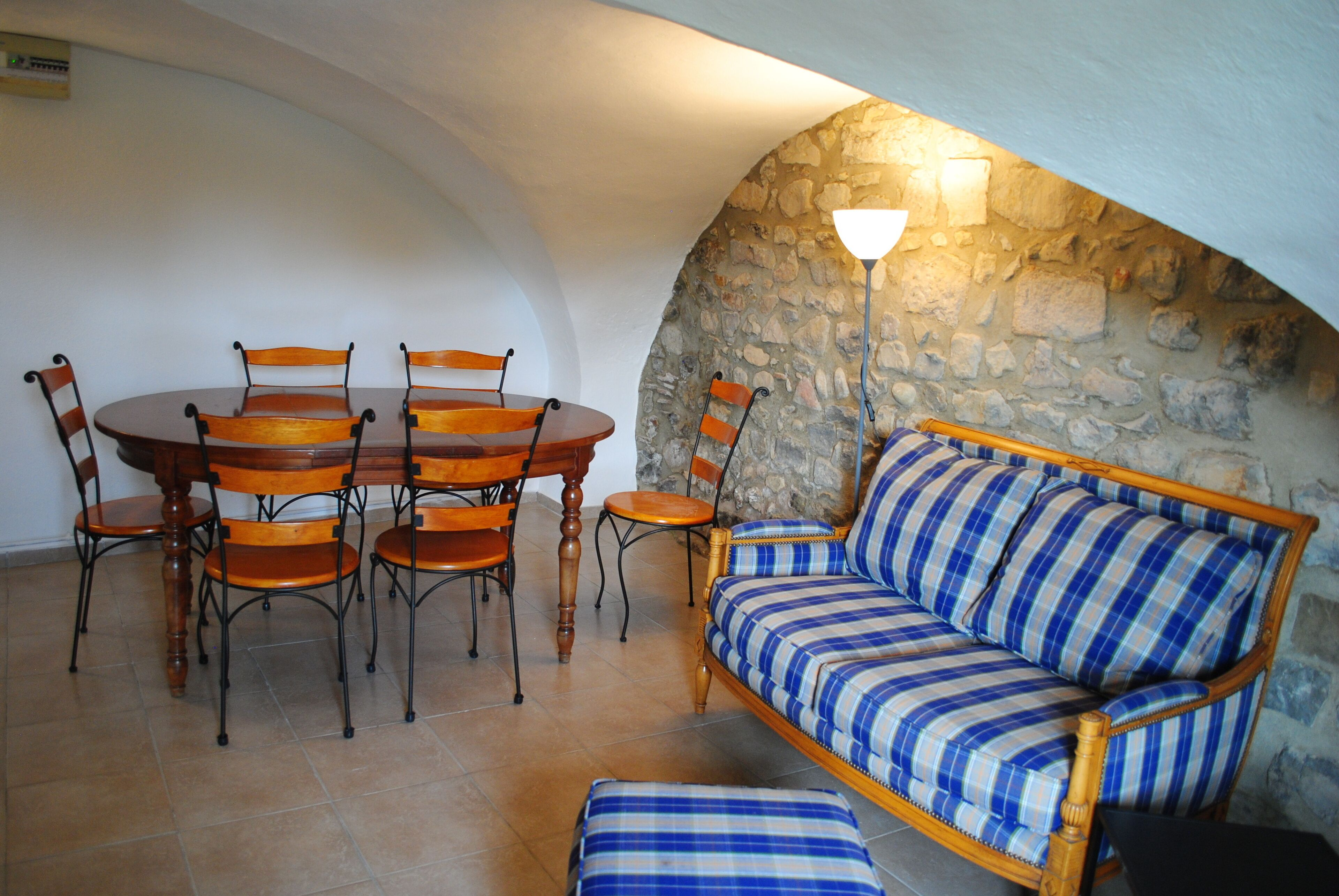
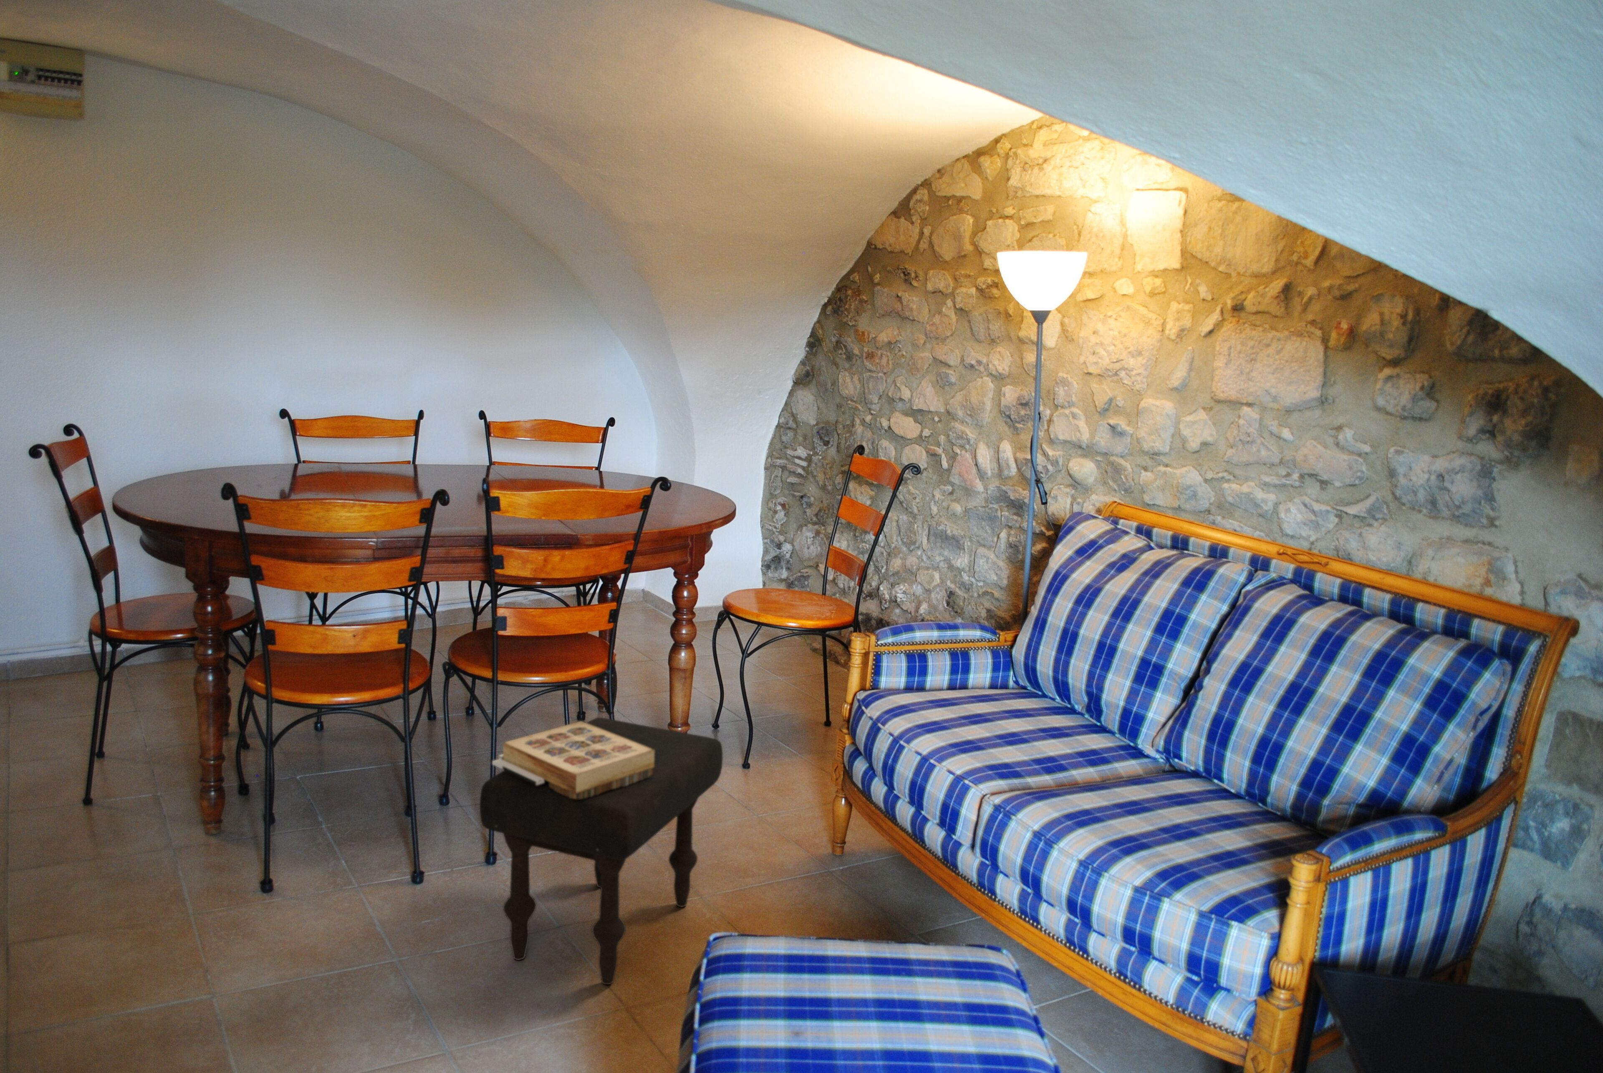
+ book (571, 758)
+ ottoman (607, 845)
